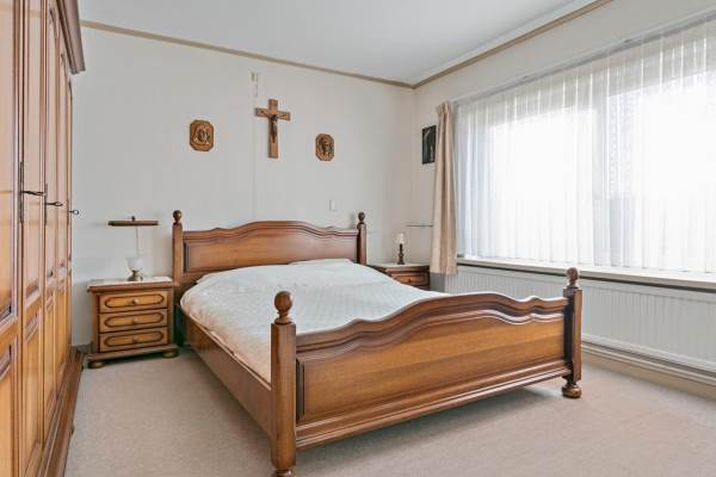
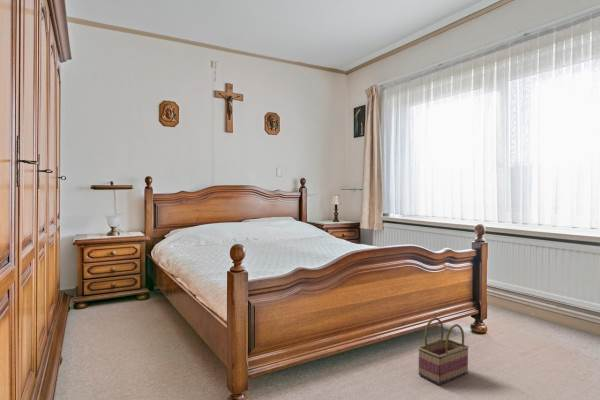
+ basket (443, 347)
